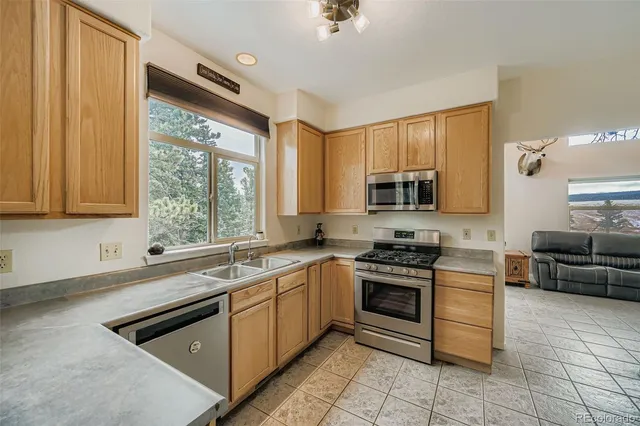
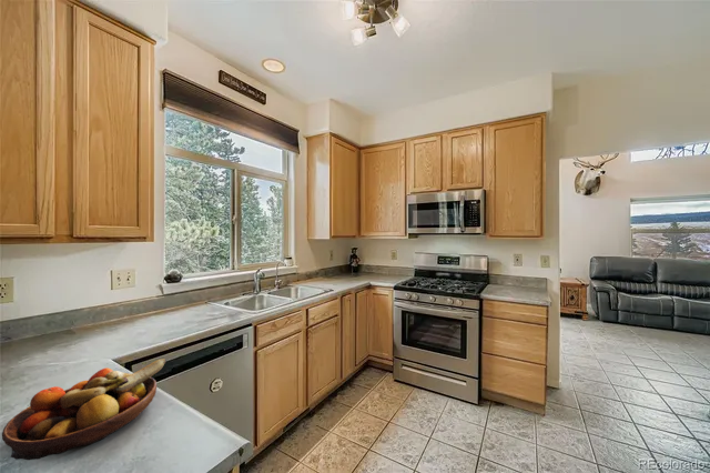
+ fruit bowl (91, 396)
